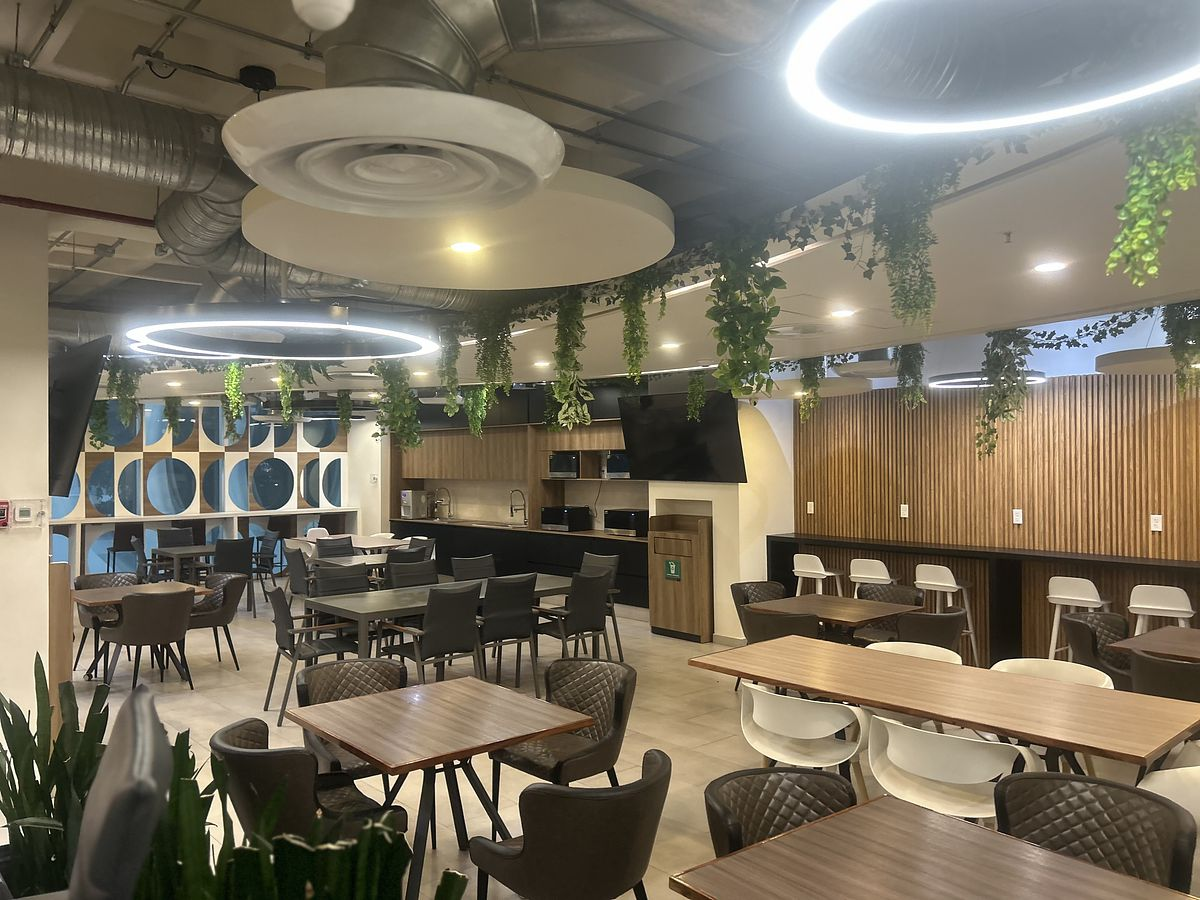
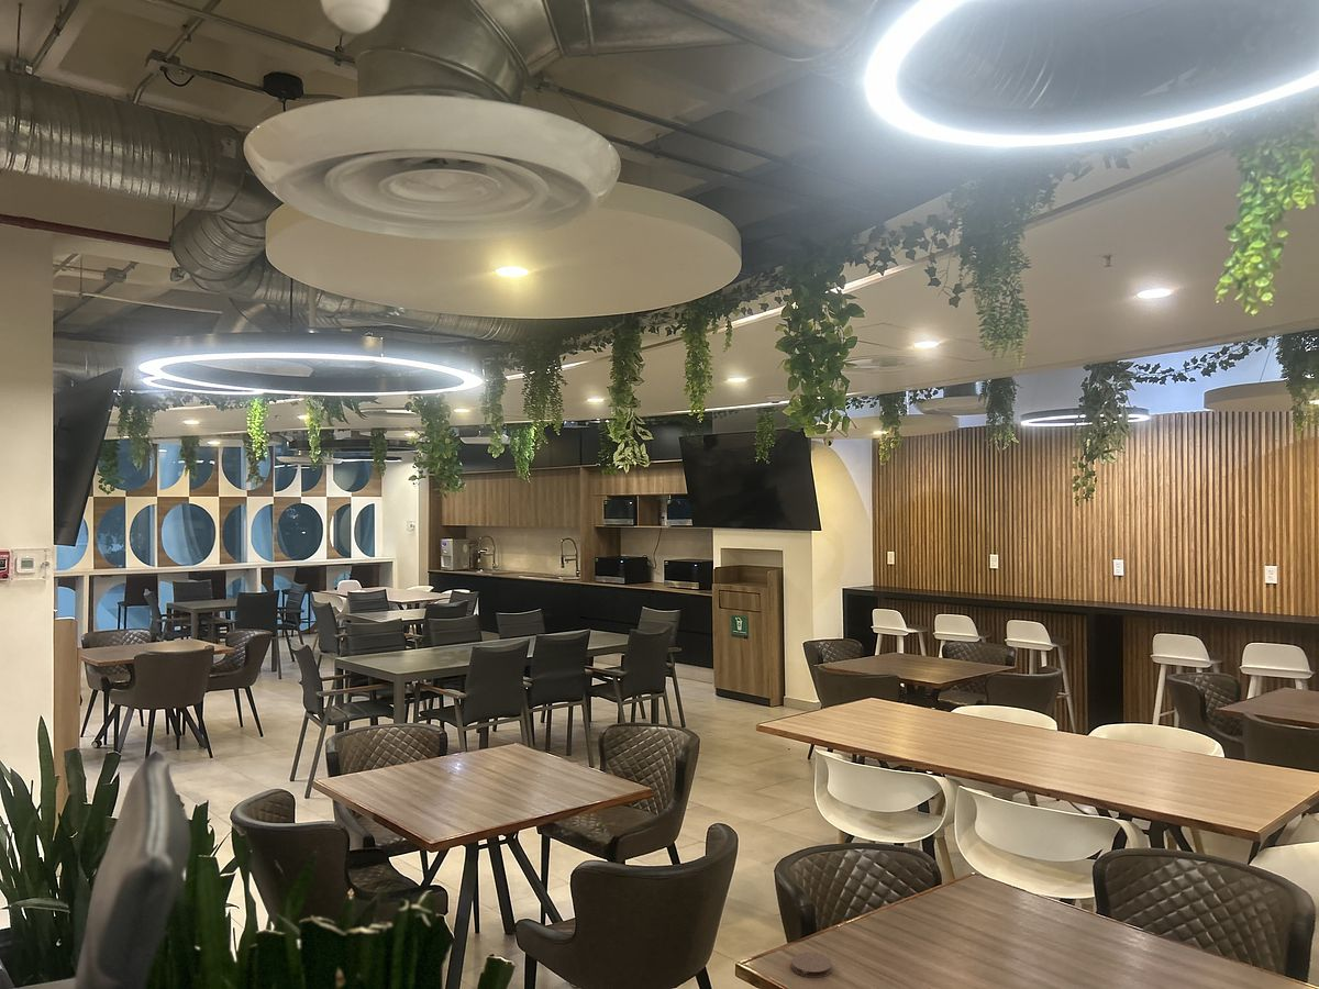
+ coaster (811, 964)
